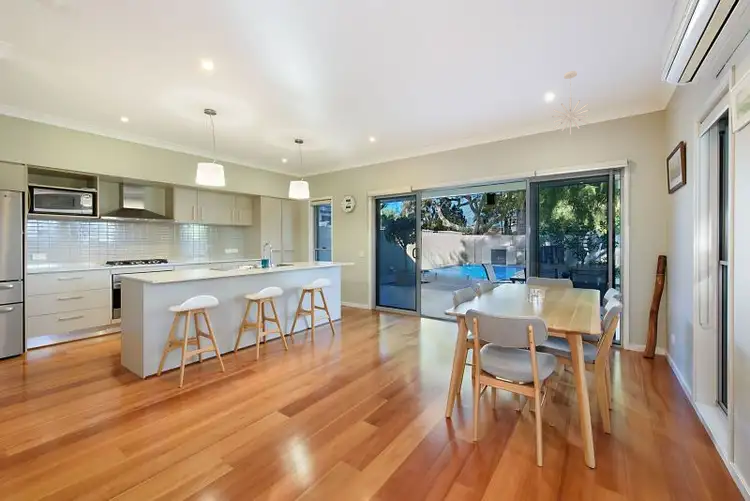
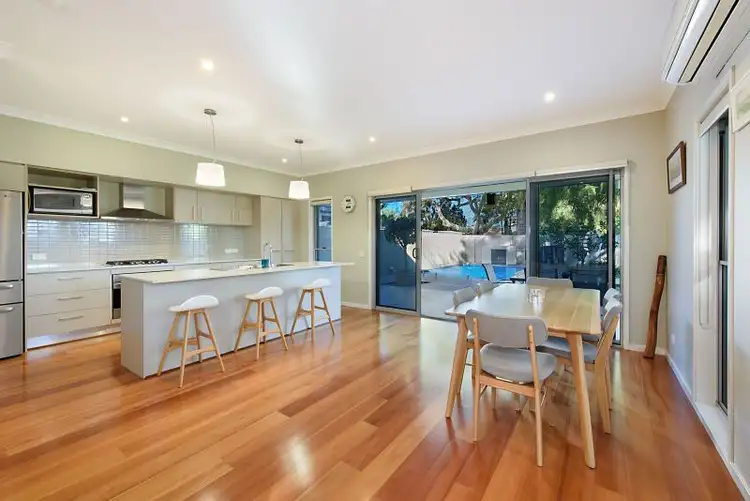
- pendant light (570, 102)
